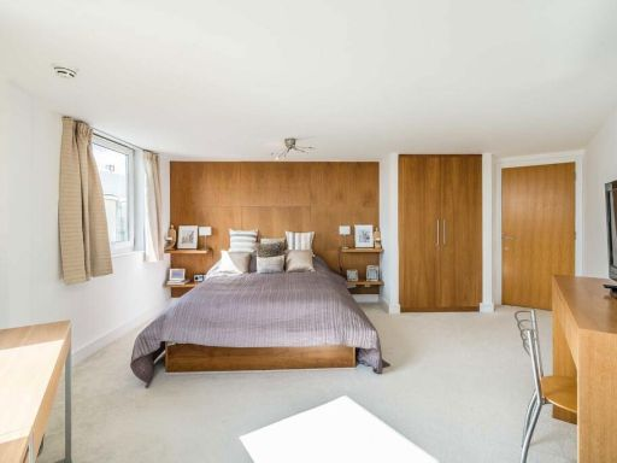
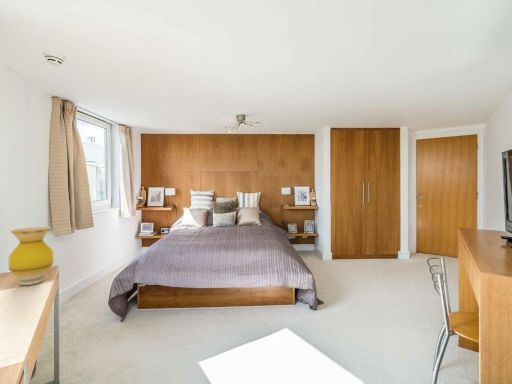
+ vase (31, 255)
